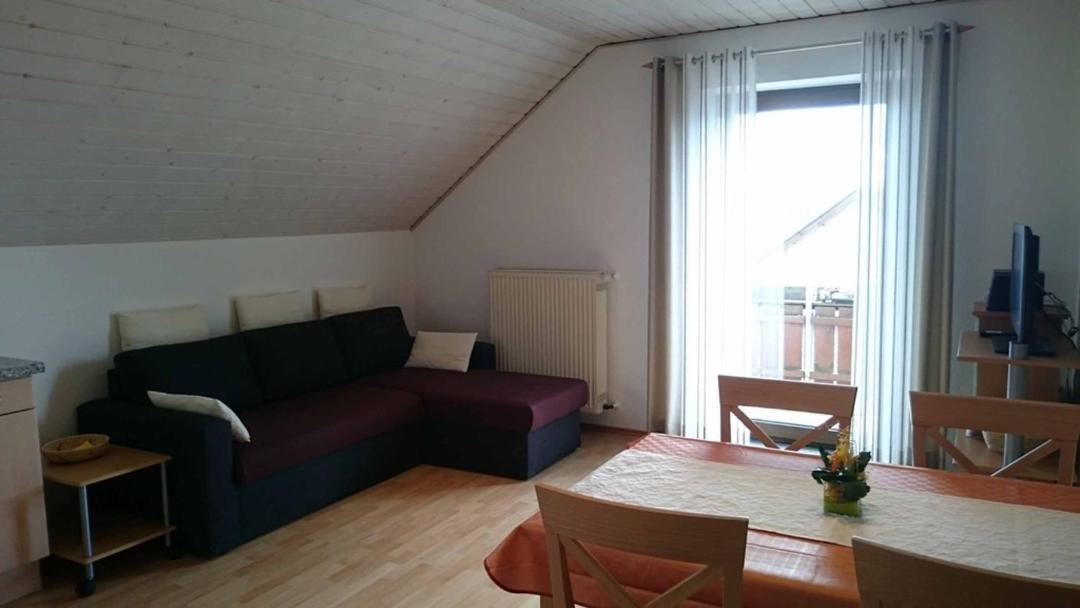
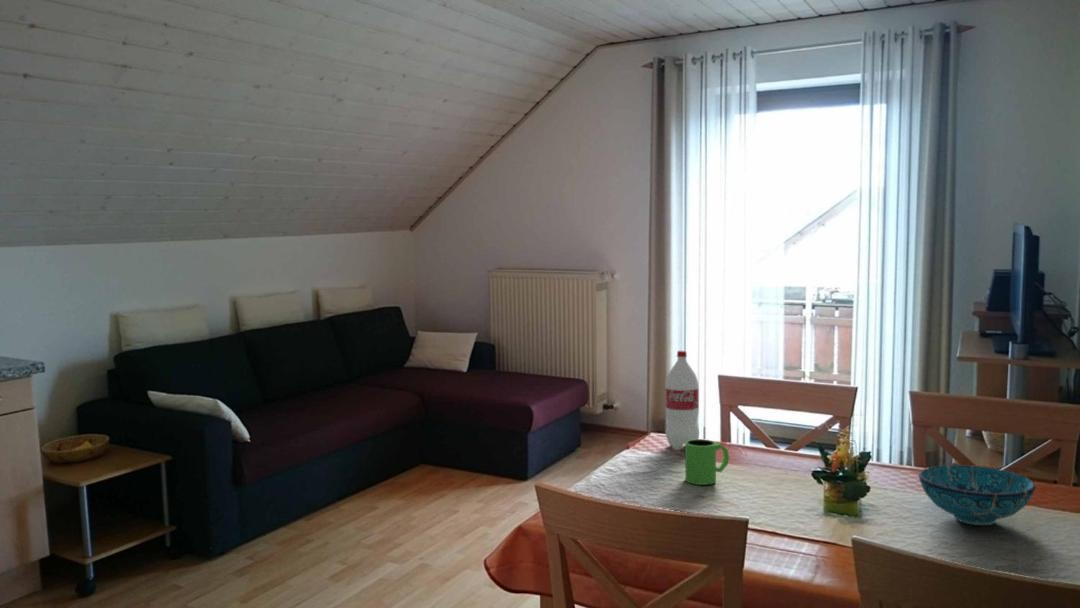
+ bowl (974, 498)
+ bottle (682, 399)
+ mug (707, 461)
